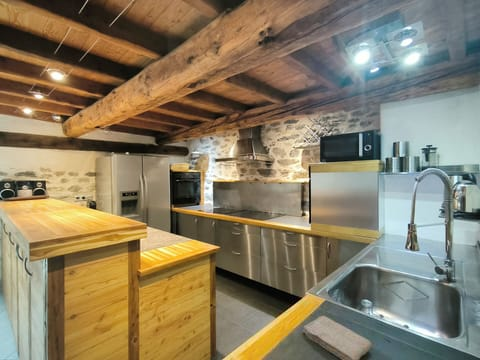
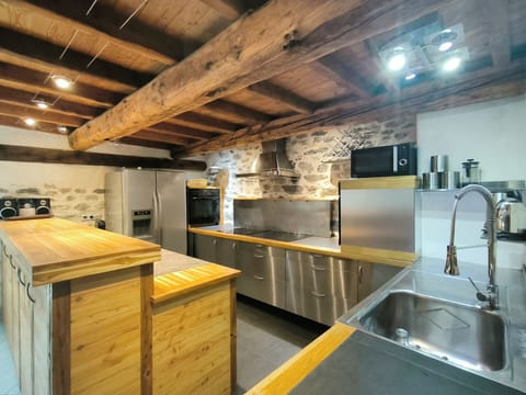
- washcloth (335, 336)
